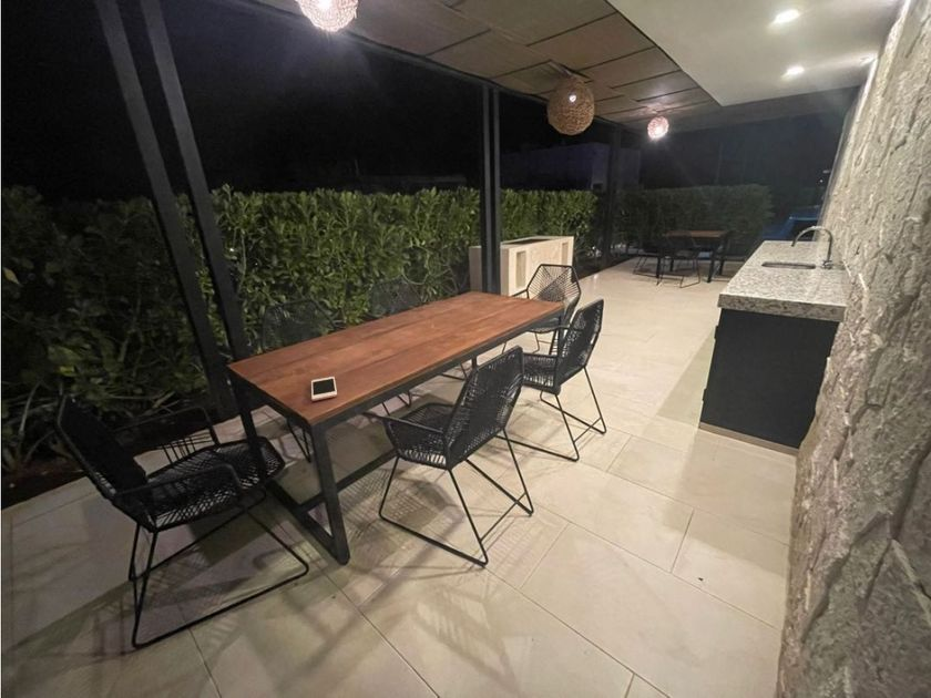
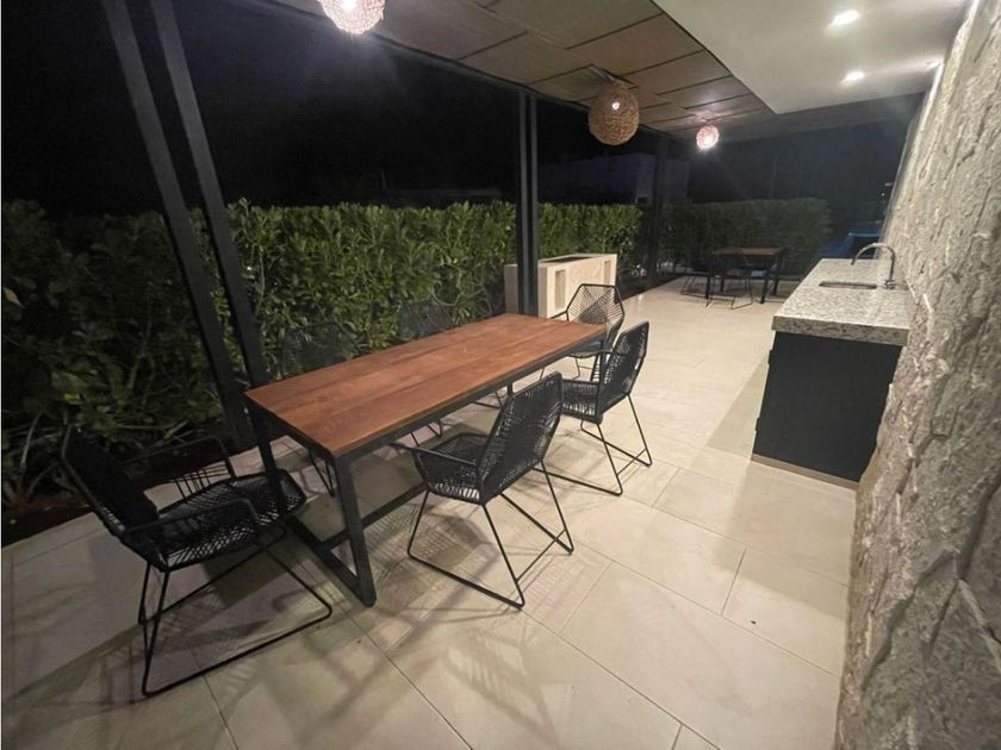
- cell phone (324, 388)
